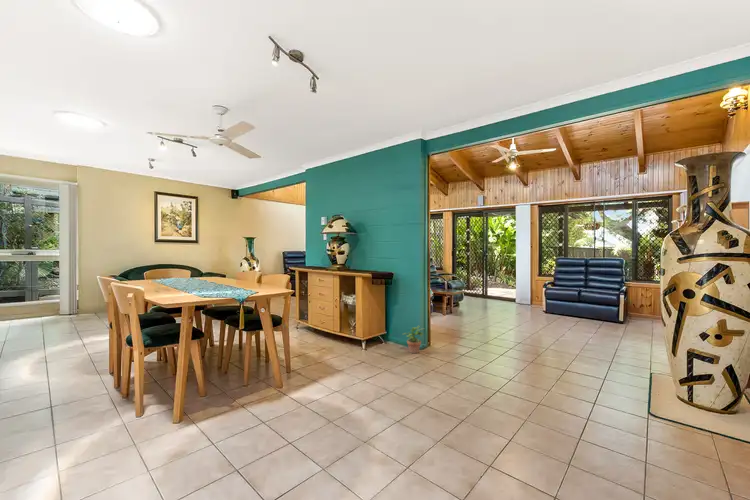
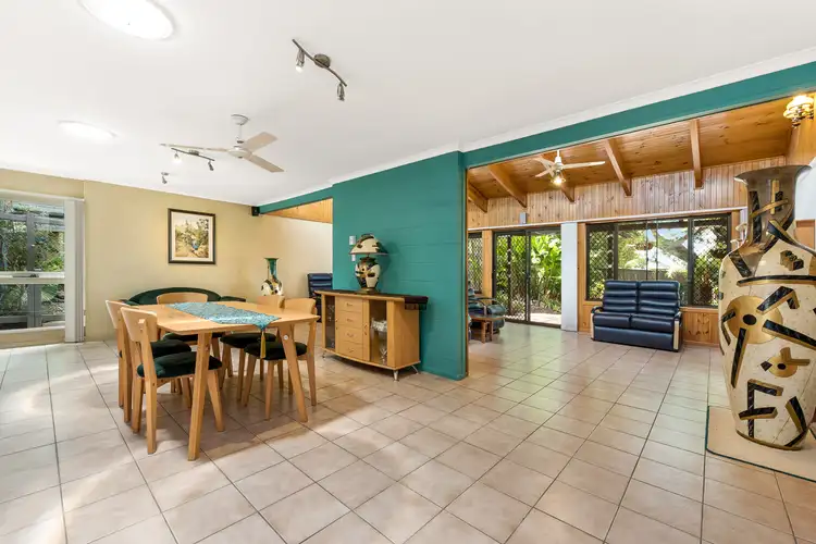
- potted plant (413, 338)
